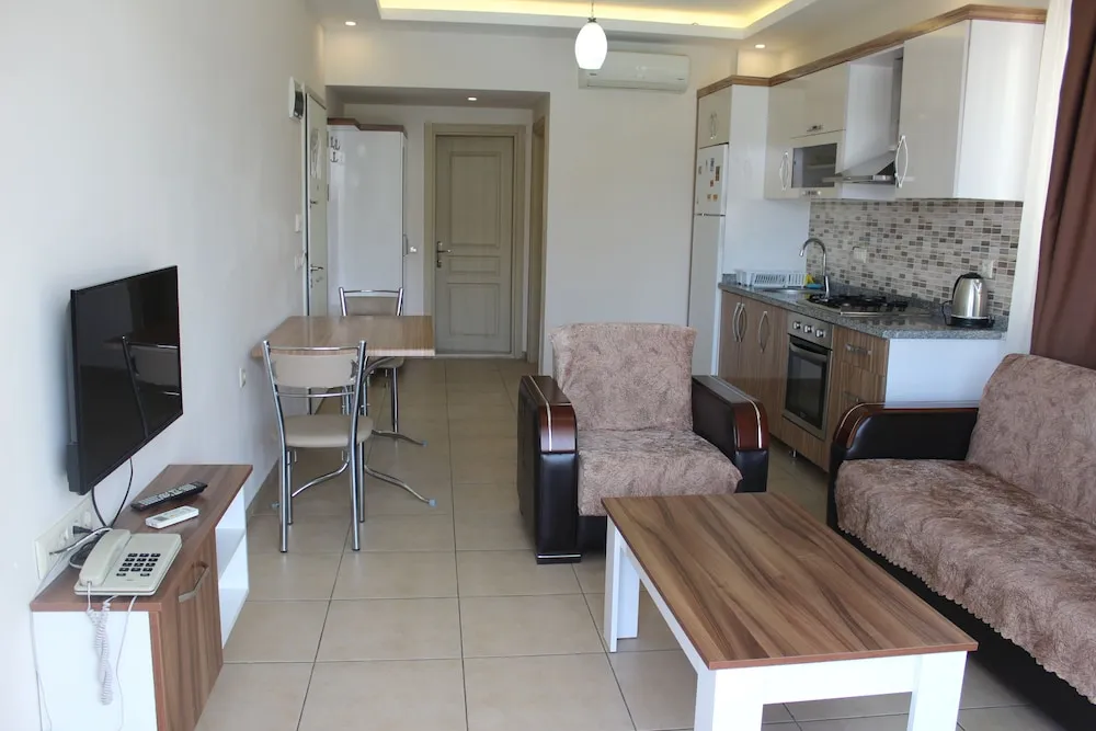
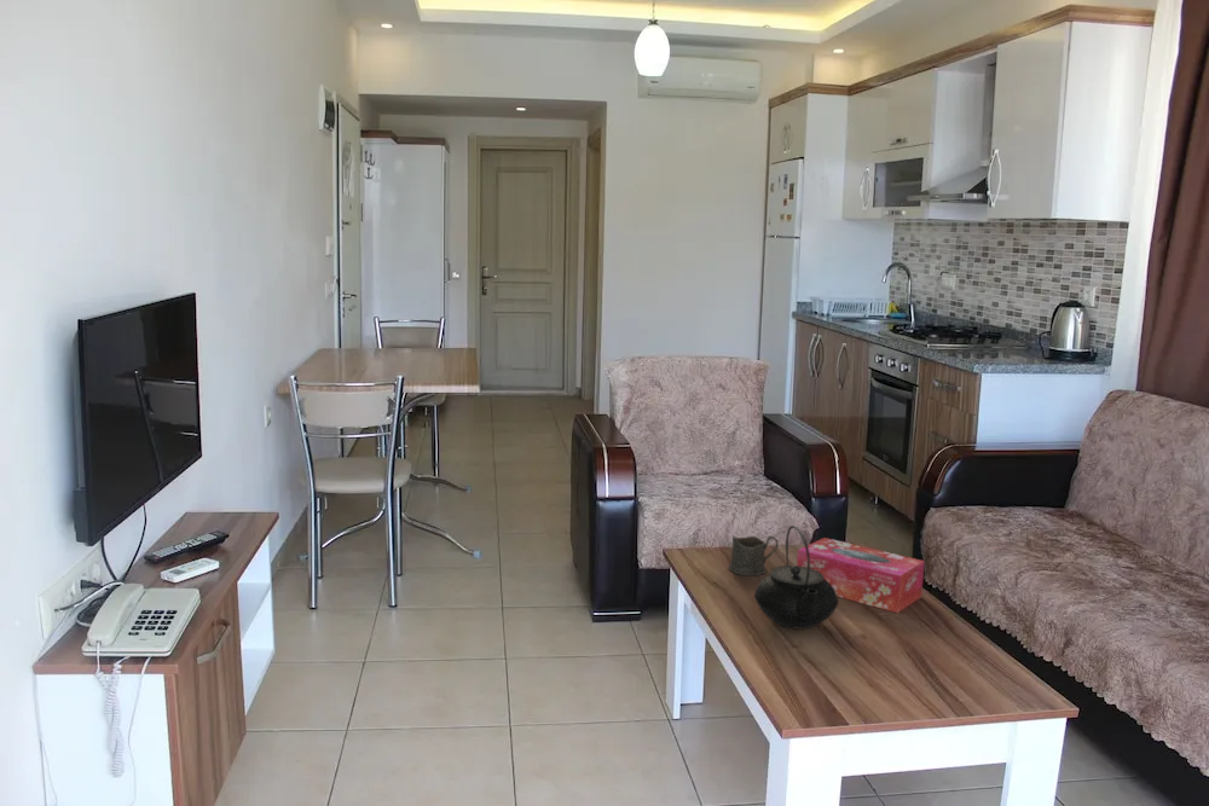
+ teapot (799, 579)
+ cup (753, 551)
+ tissue box (858, 573)
